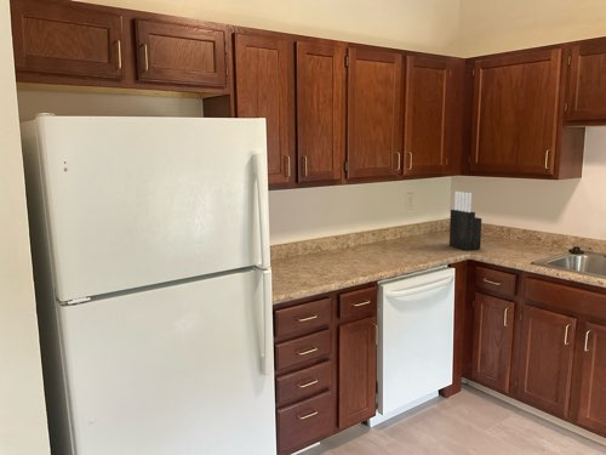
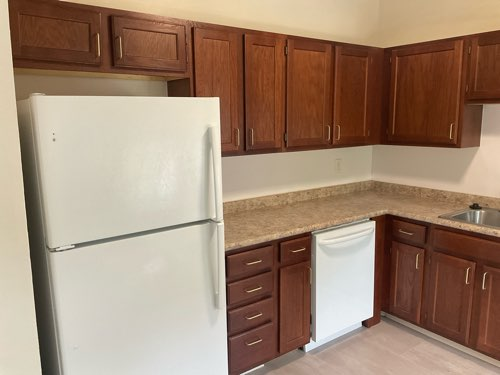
- knife block (467, 220)
